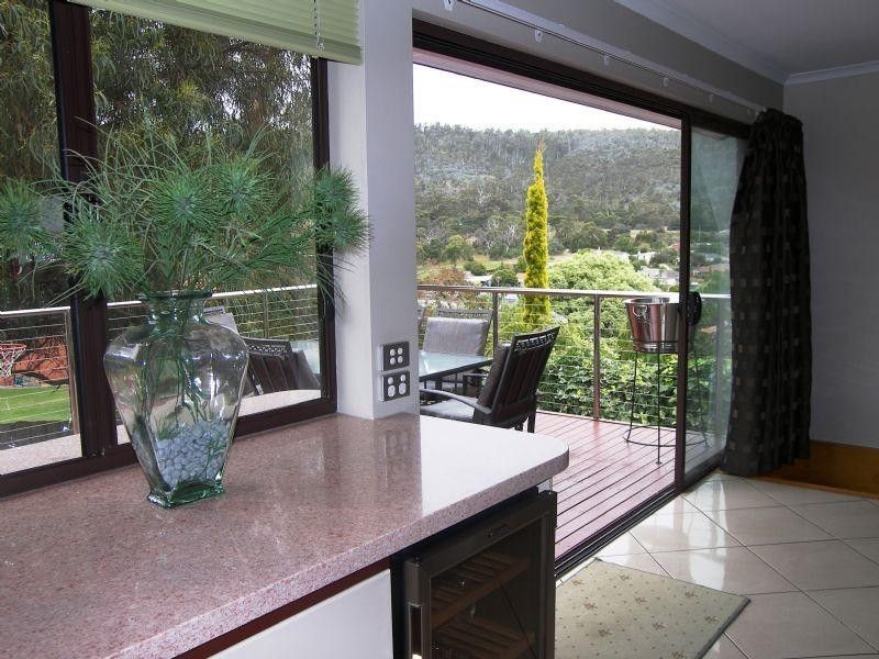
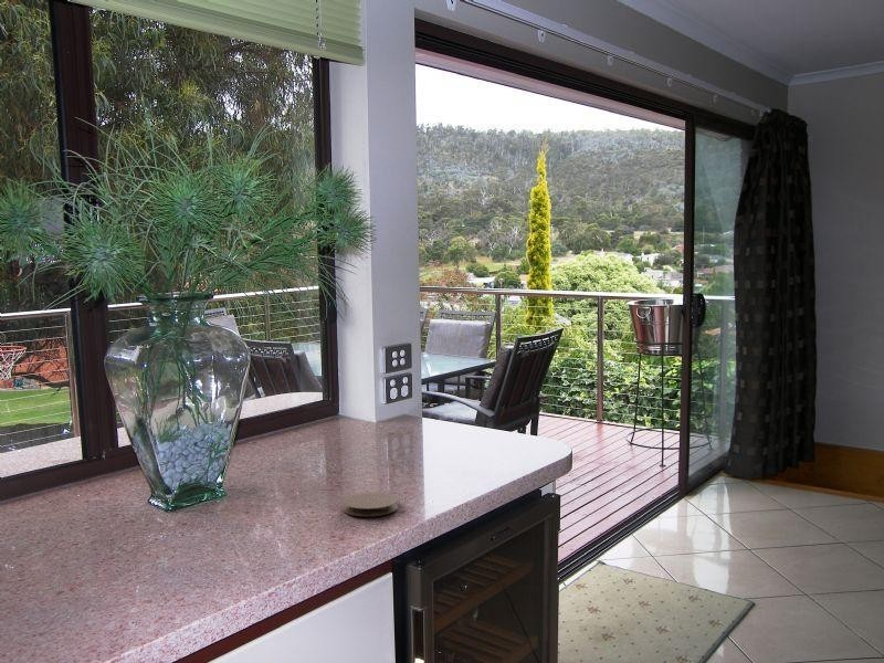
+ coaster (370, 504)
